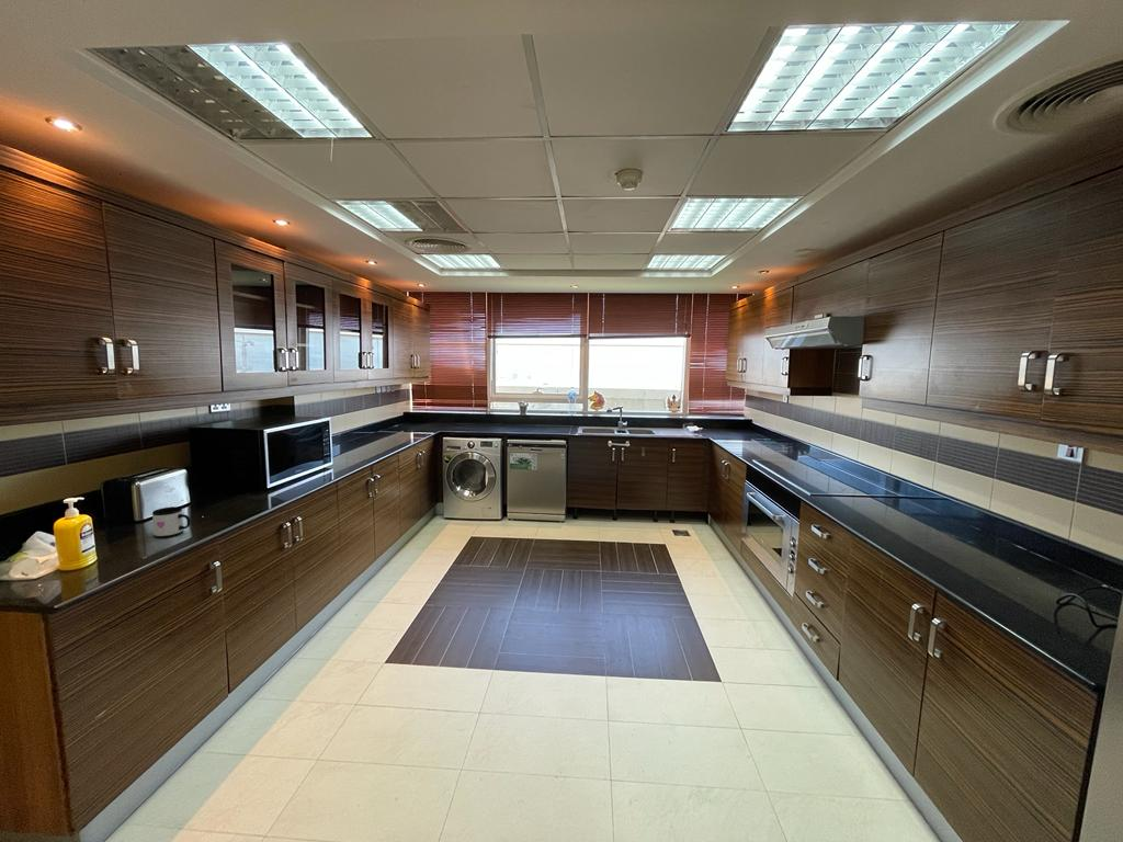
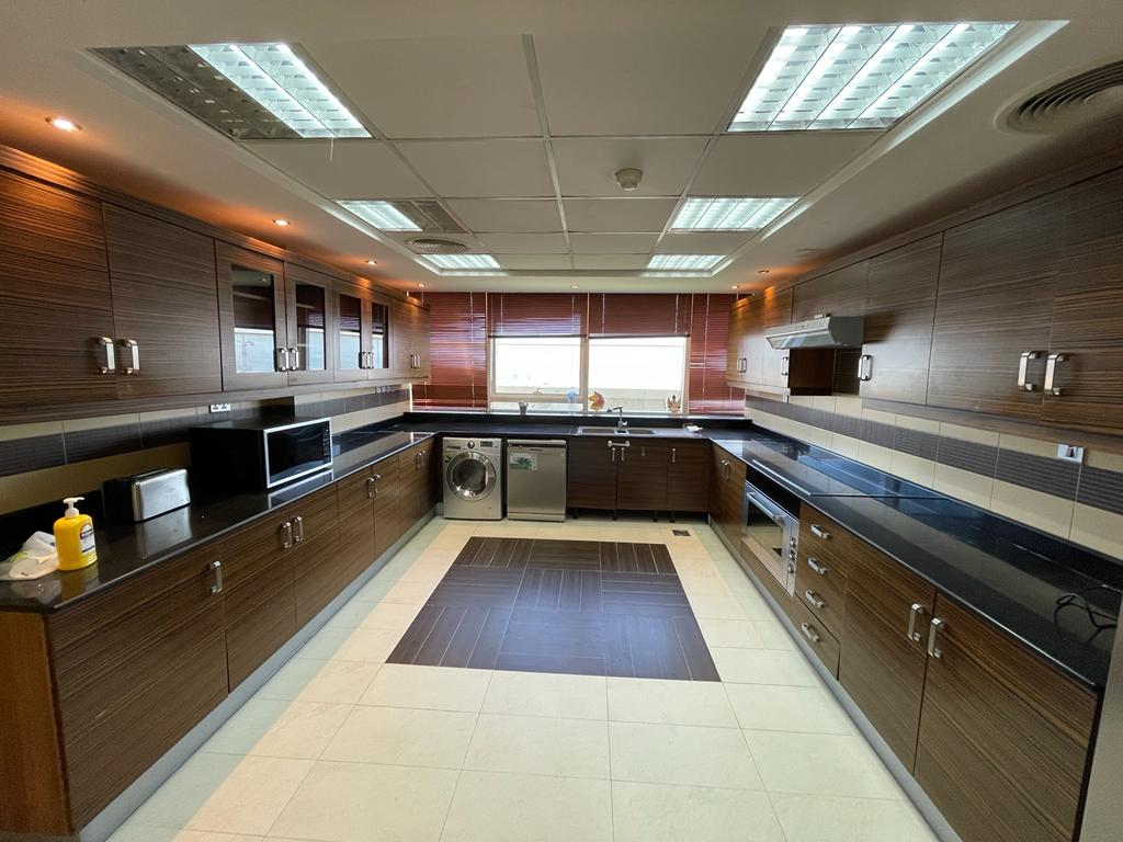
- mug (172, 522)
